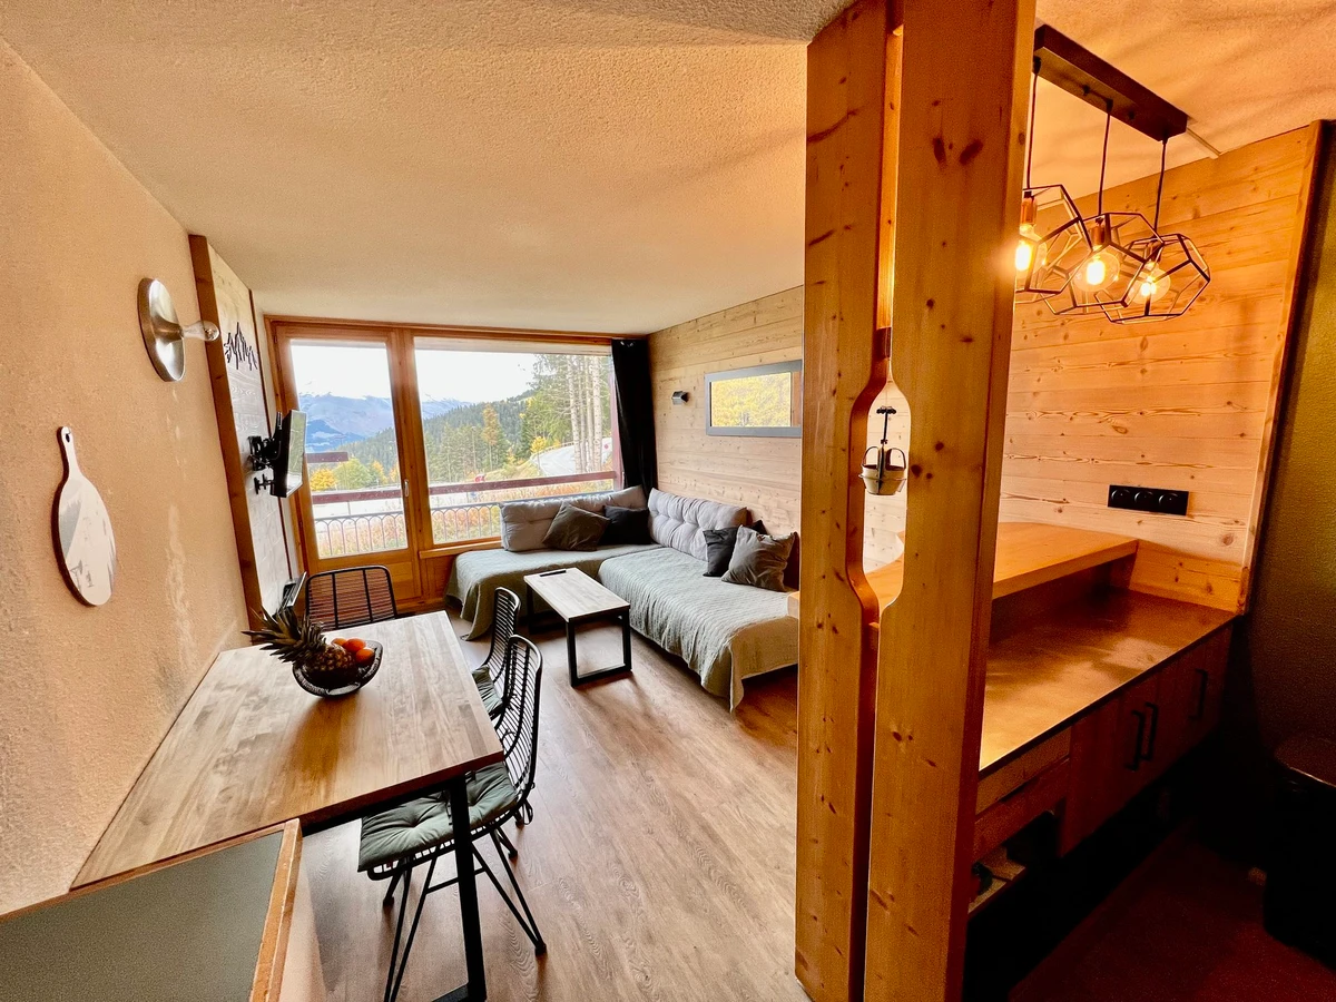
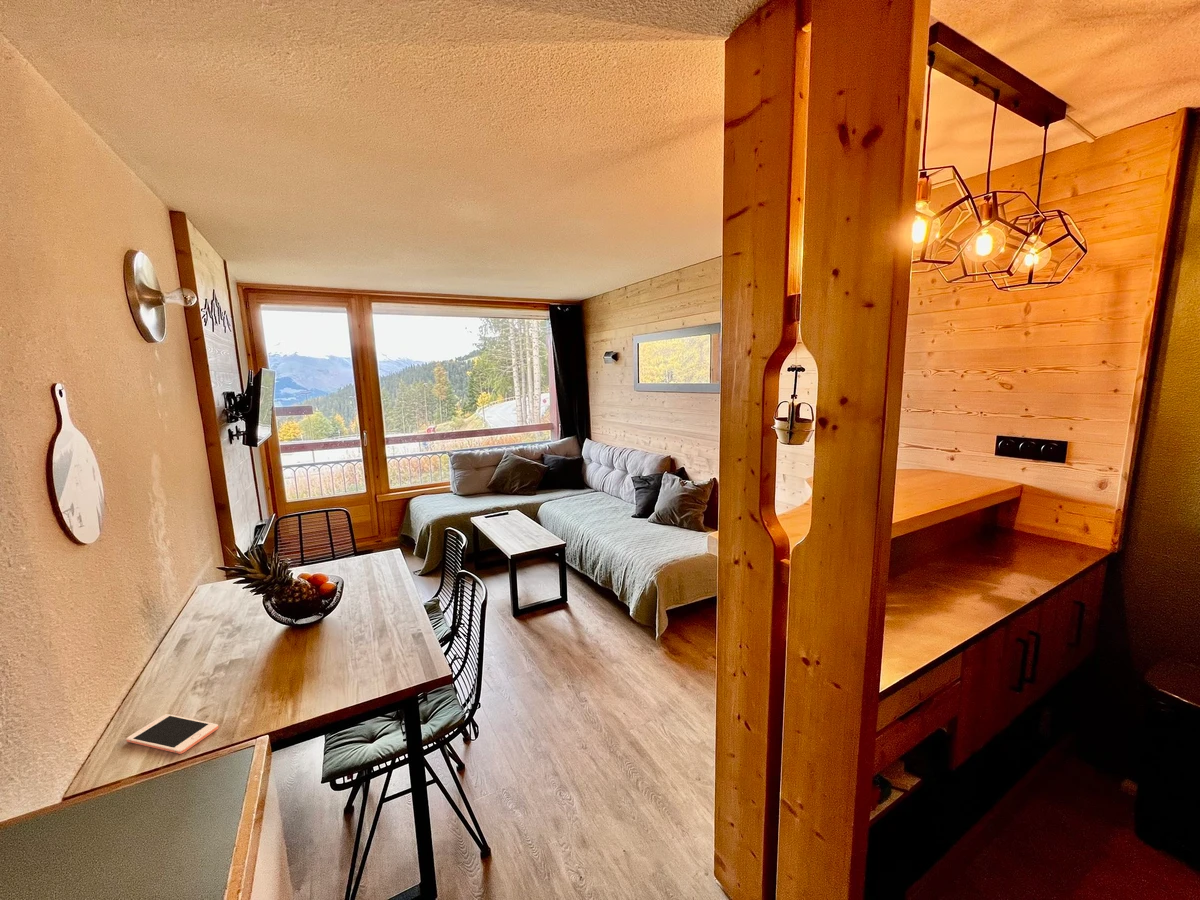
+ cell phone (173, 733)
